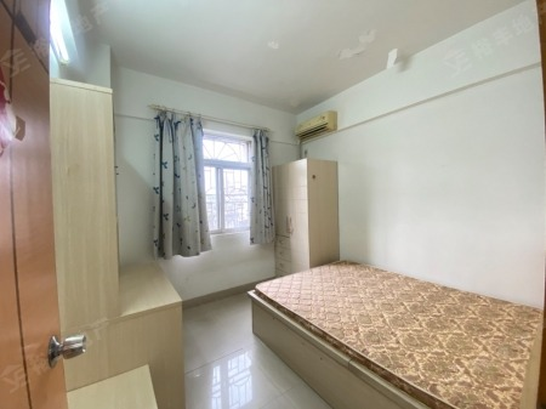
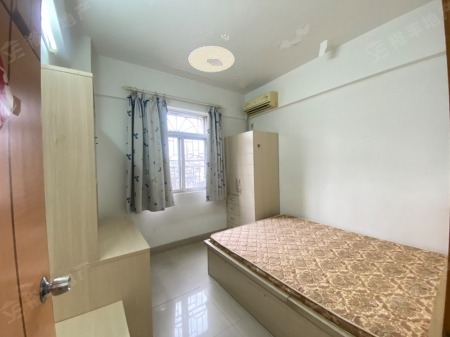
+ ceiling light (211, 58)
